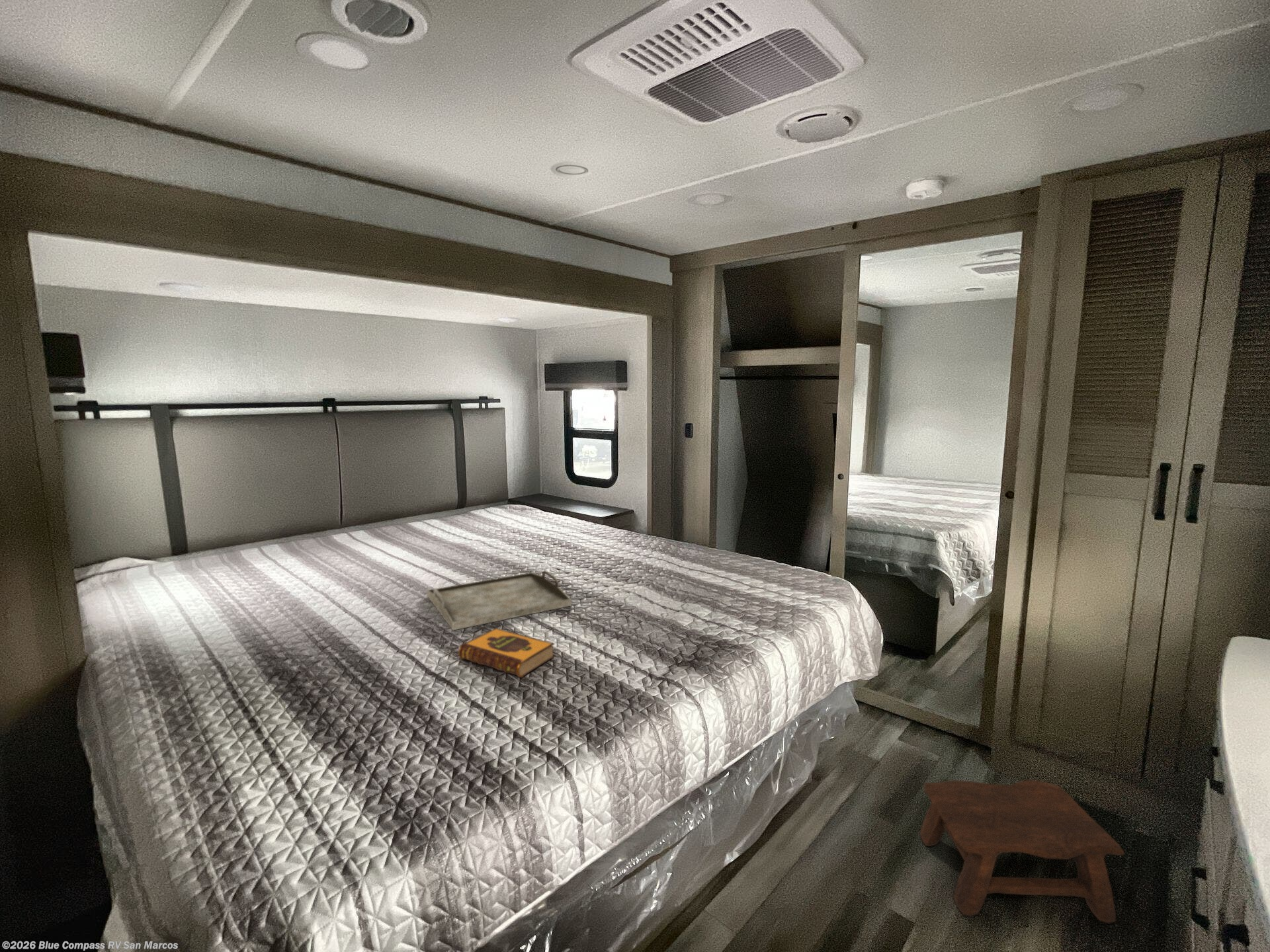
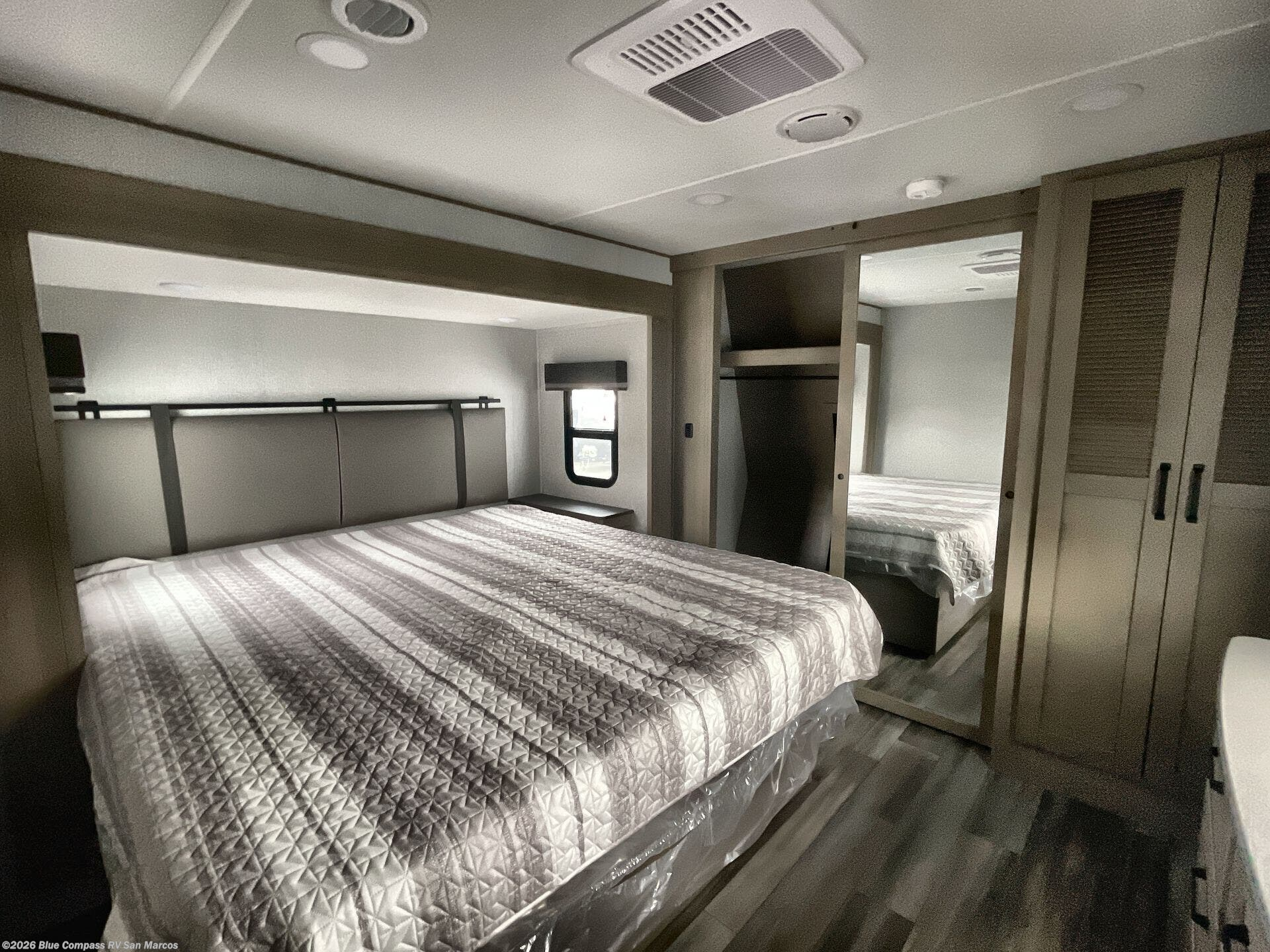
- hardback book (506, 652)
- stool (1009, 840)
- serving tray (497, 592)
- recessed light (571, 167)
